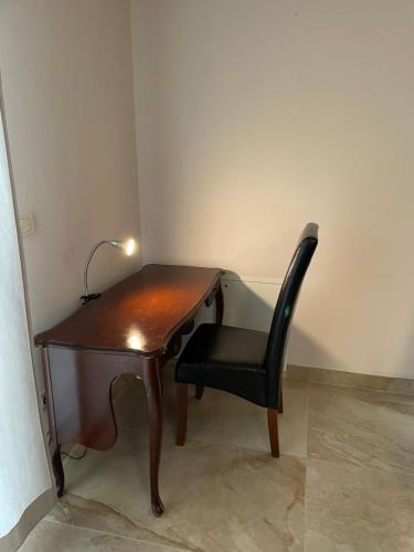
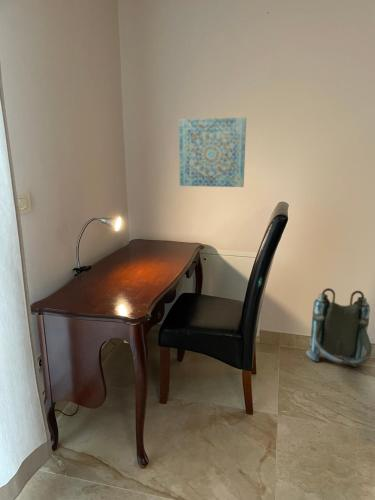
+ backpack (340, 336)
+ wall art (211, 153)
